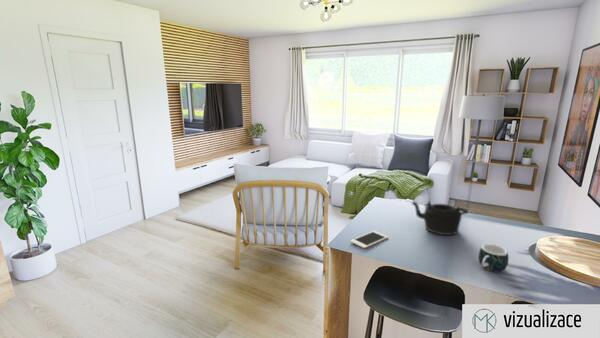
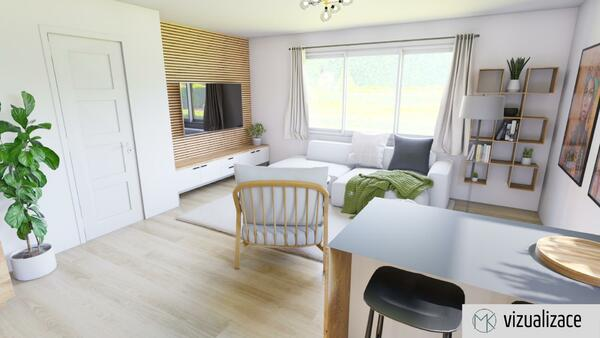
- teapot (438, 216)
- cell phone (369, 239)
- mug (491, 259)
